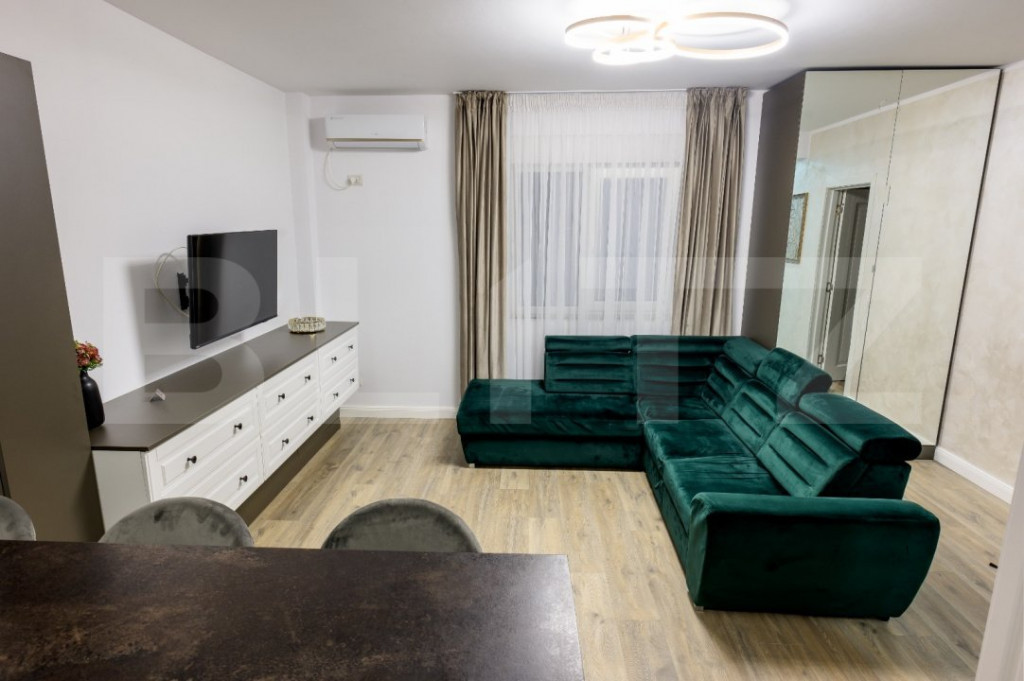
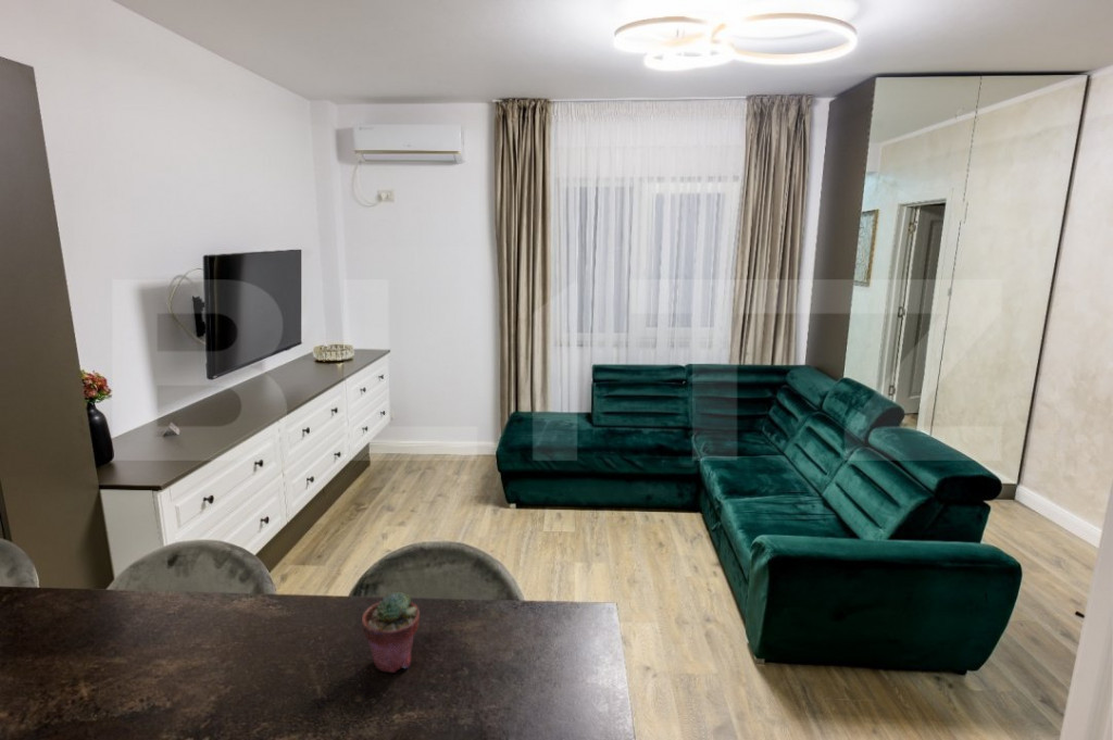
+ potted succulent (391, 628)
